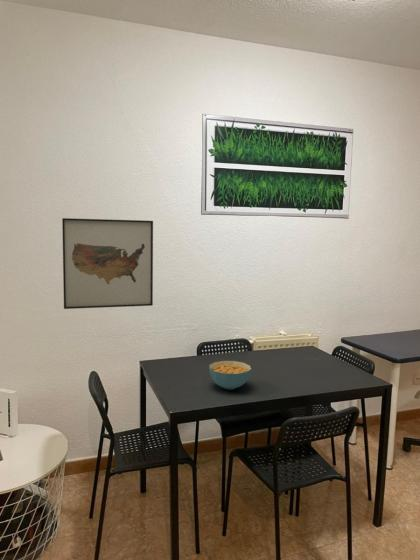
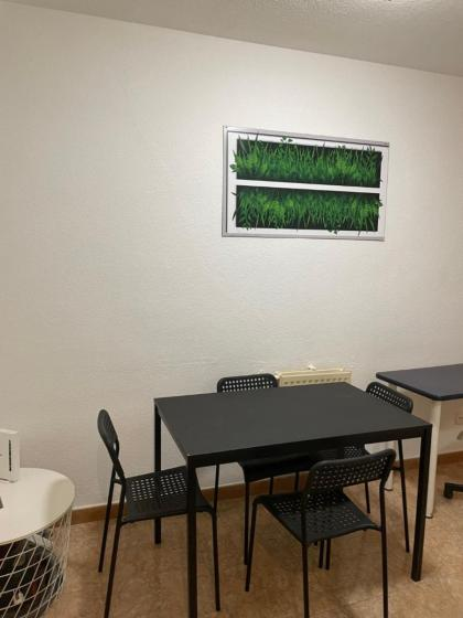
- wall art (109, 263)
- cereal bowl (229, 377)
